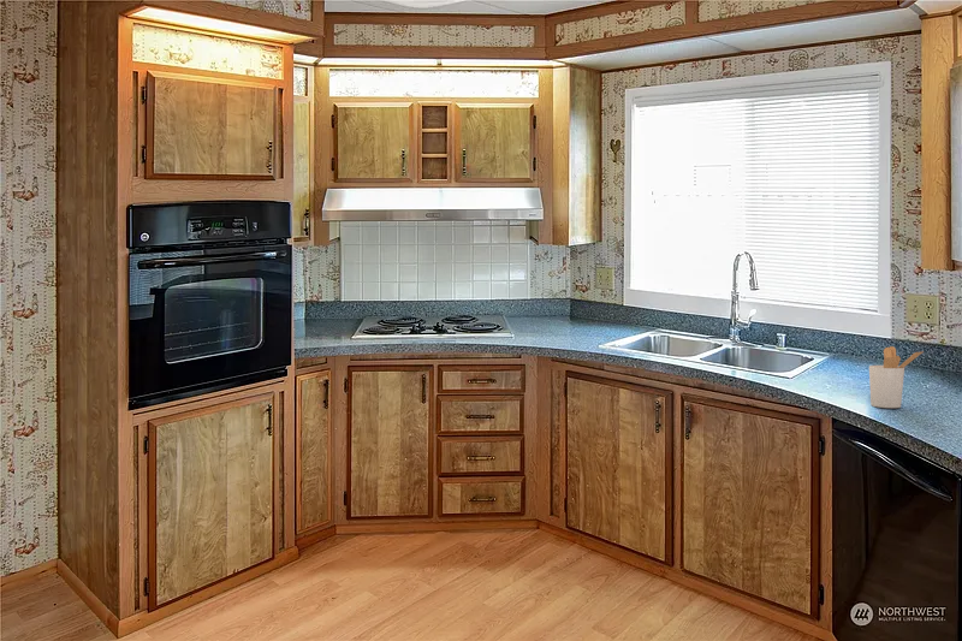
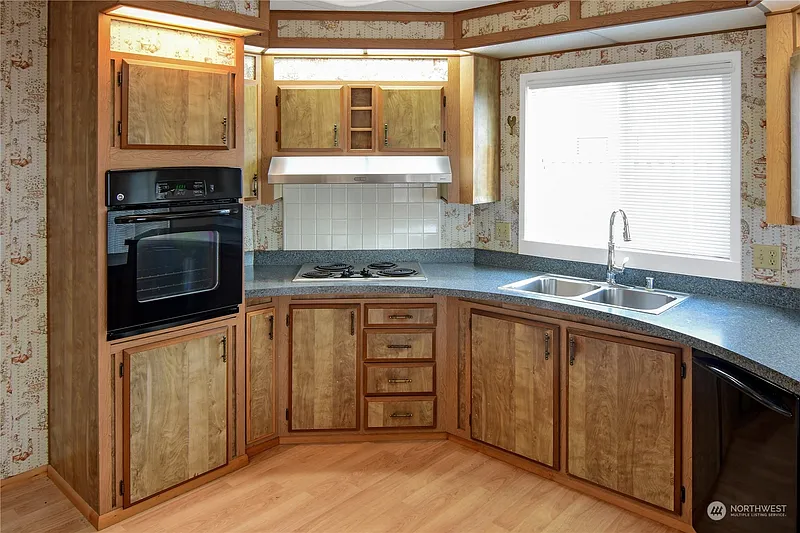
- utensil holder (896, 376)
